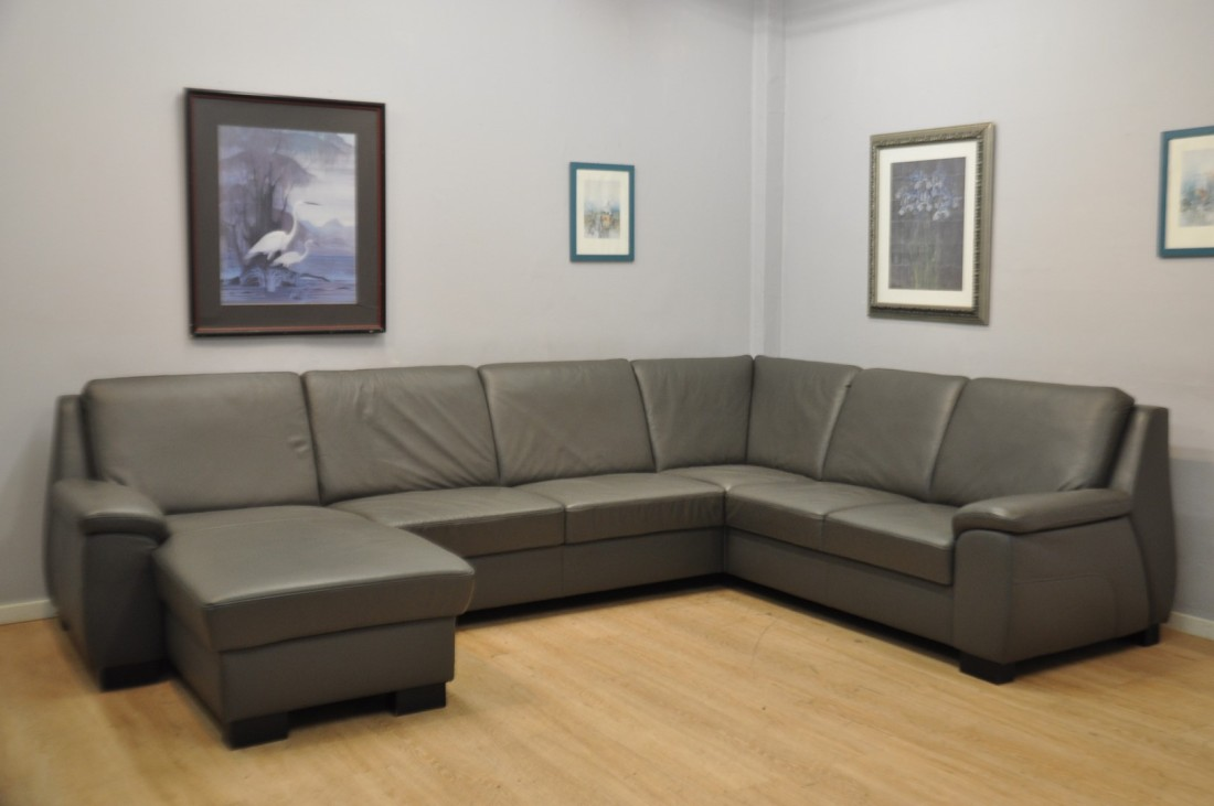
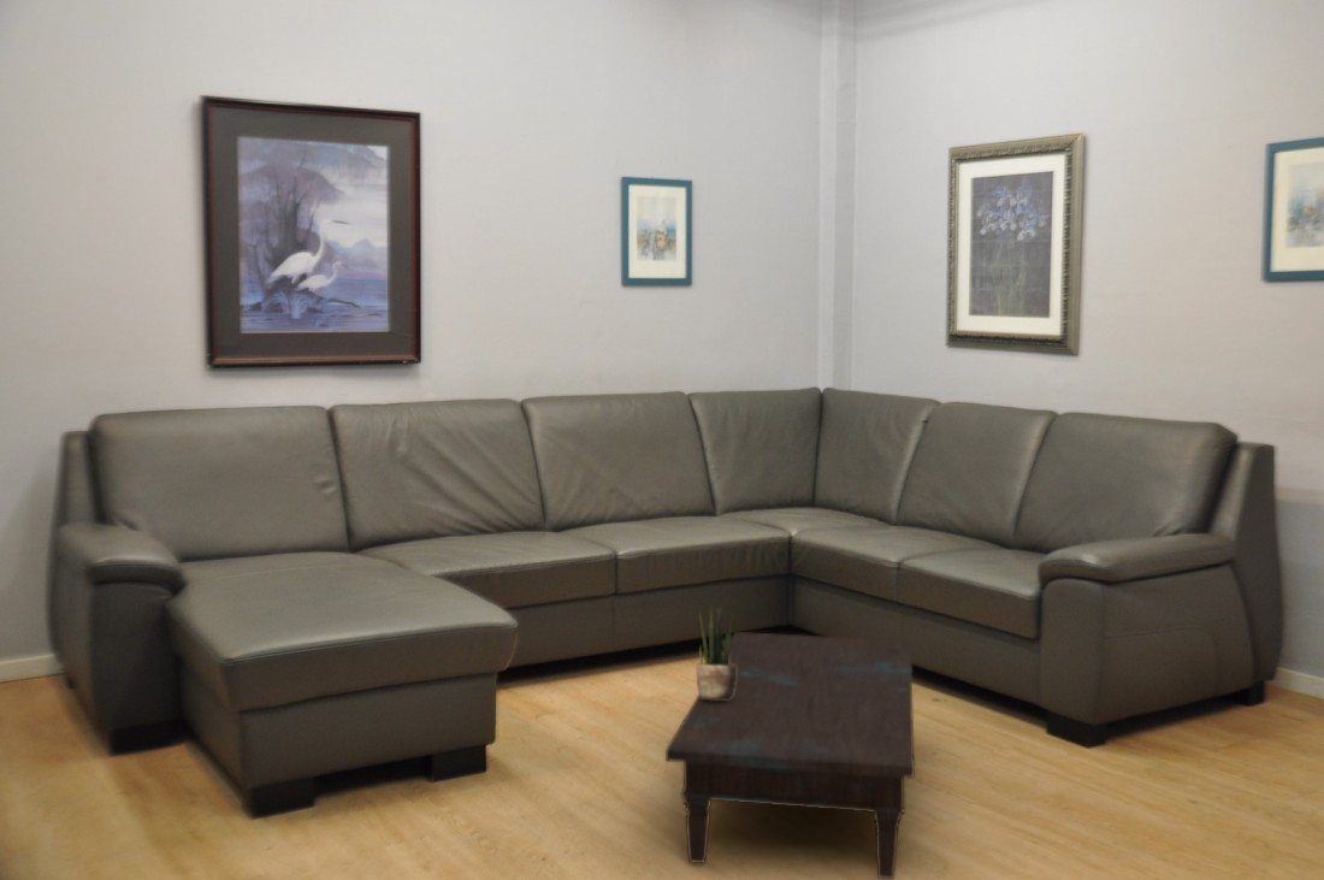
+ coffee table (806, 742)
+ potted plant (716, 648)
